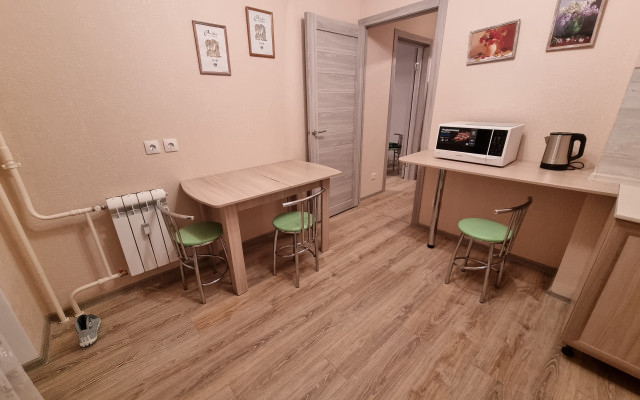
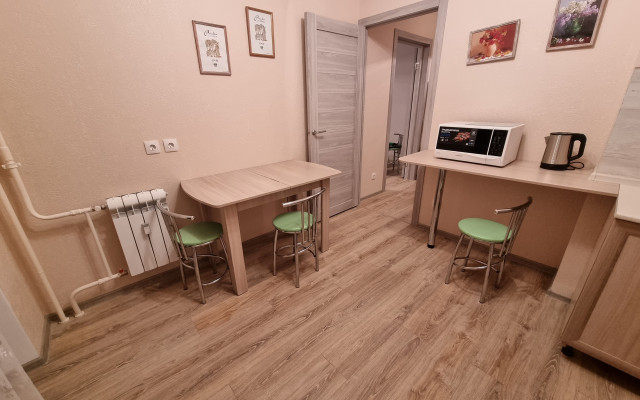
- sneaker (87, 321)
